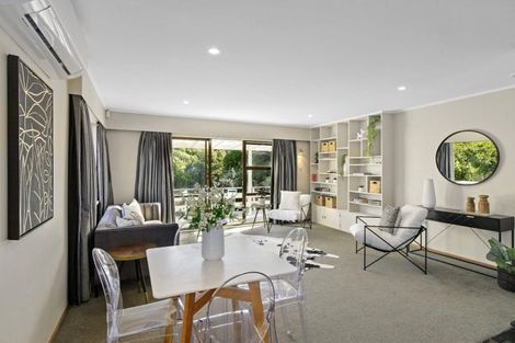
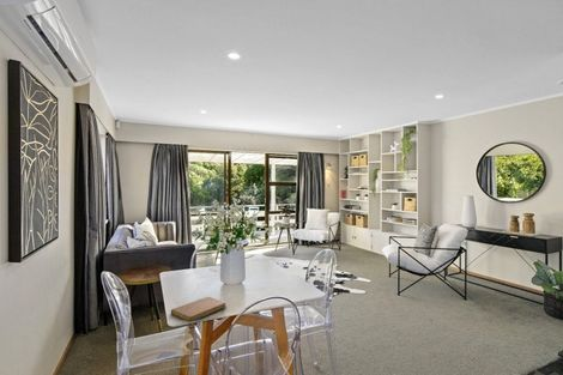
+ notebook (199, 308)
